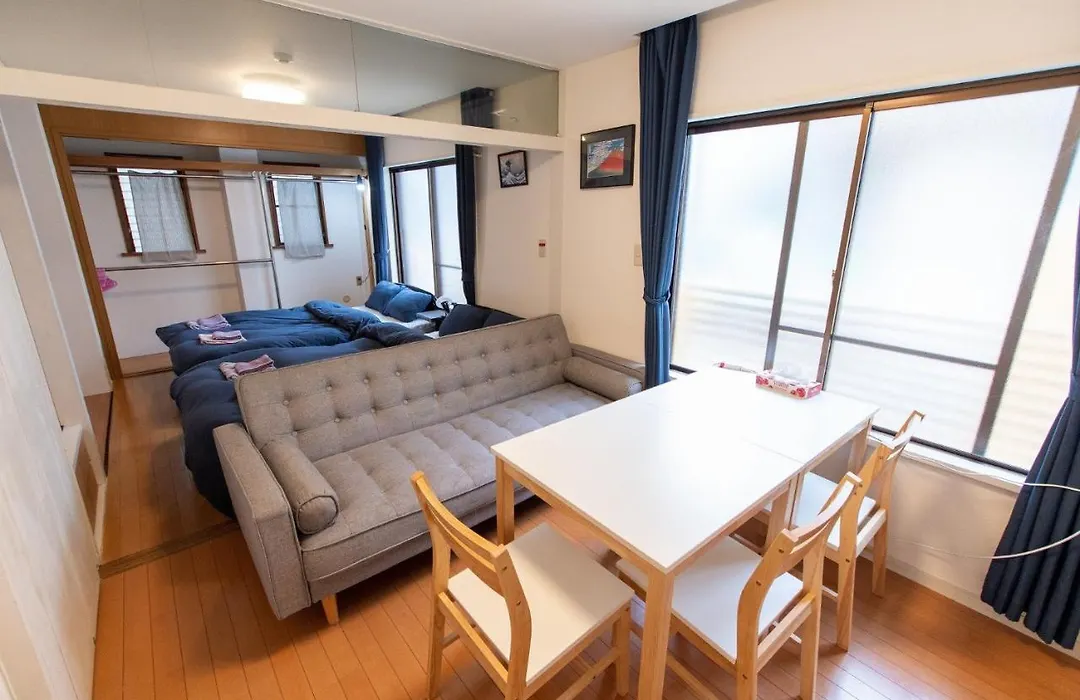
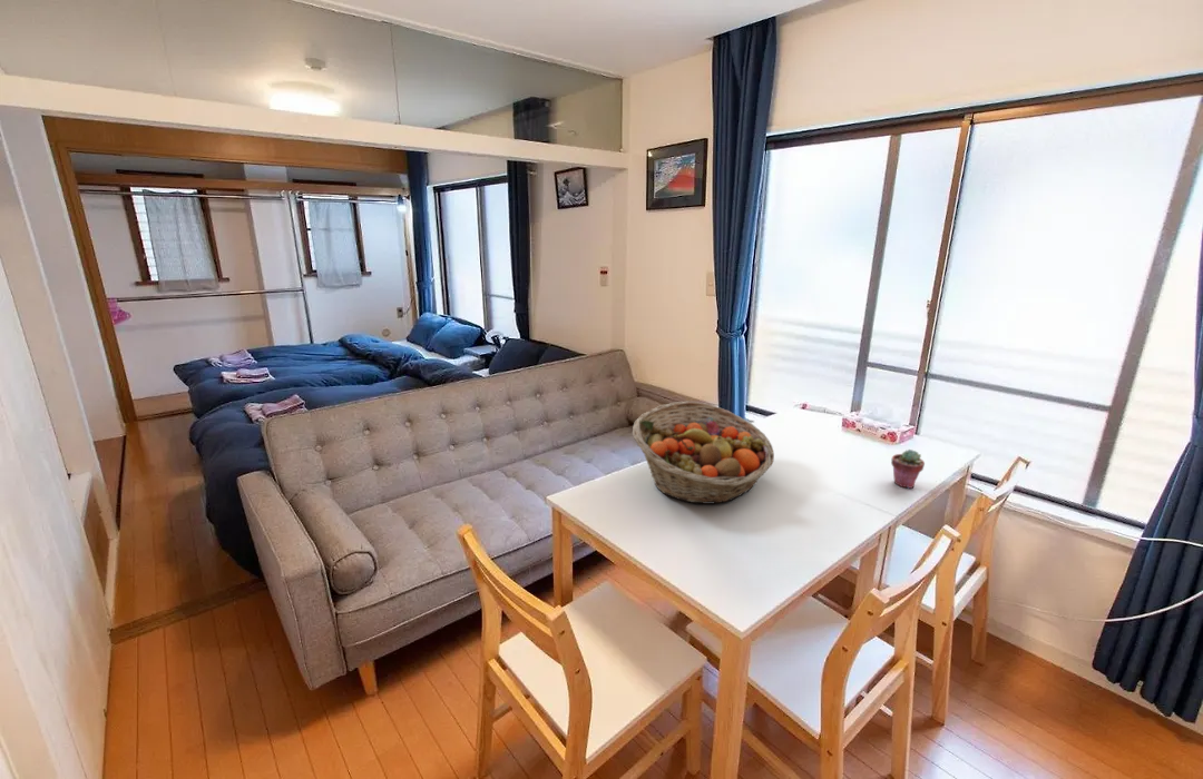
+ potted succulent (907, 466)
+ fruit basket (703, 450)
